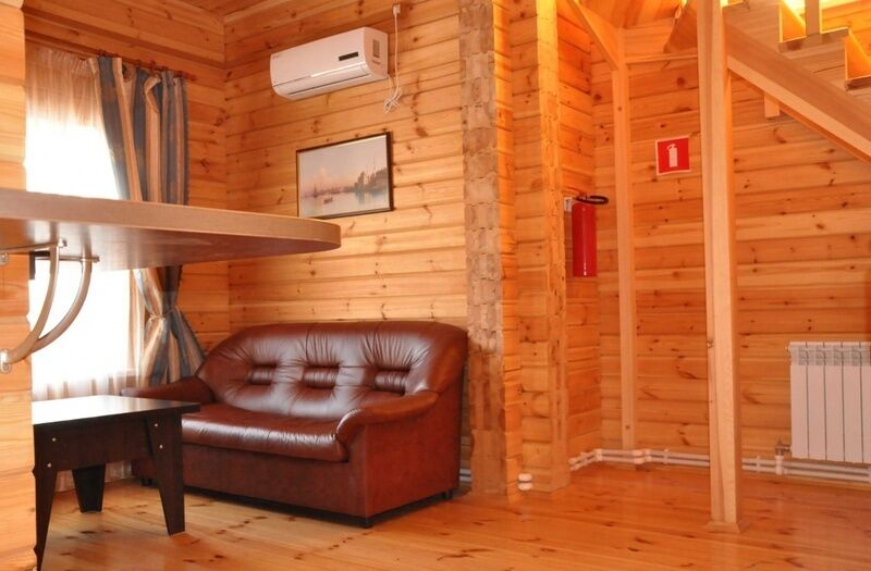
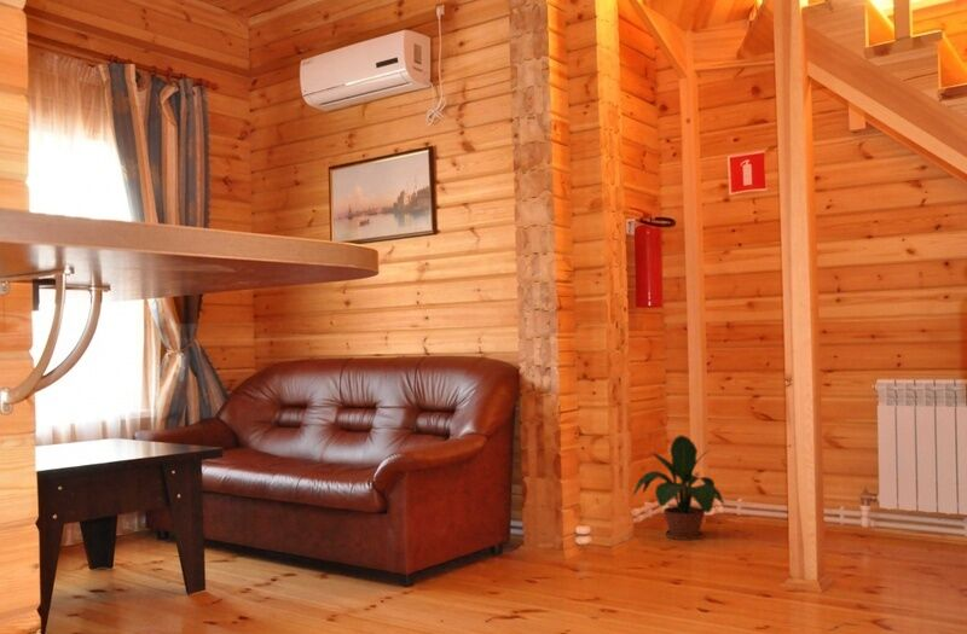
+ potted plant (679, 483)
